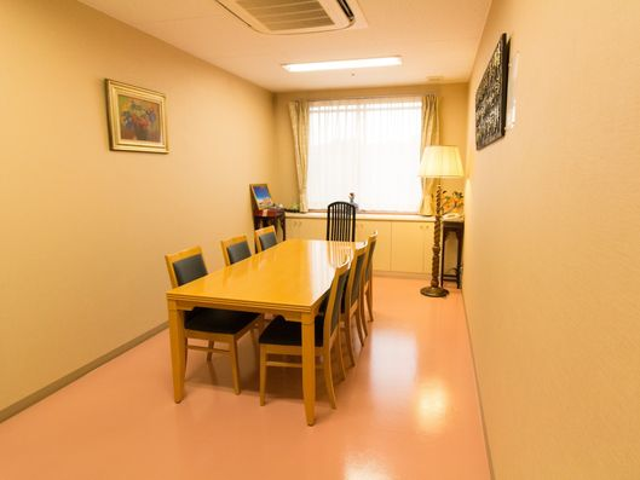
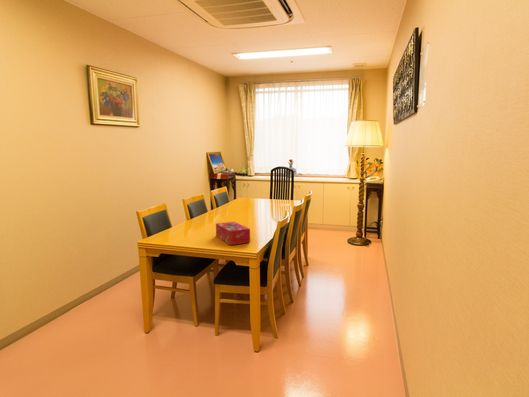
+ tissue box (232, 232)
